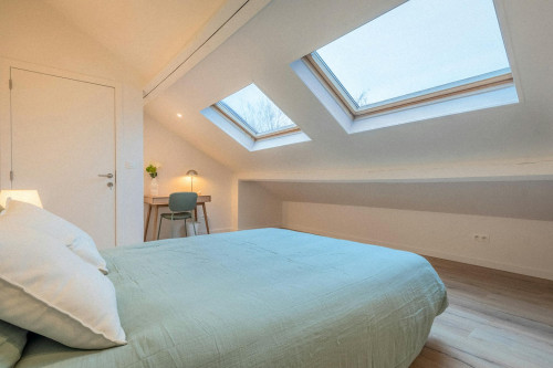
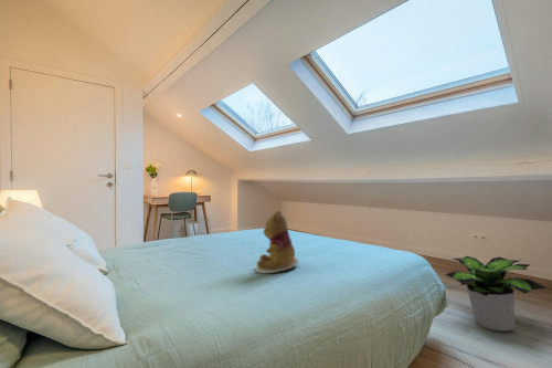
+ potted plant (491, 295)
+ teddy bear (275, 240)
